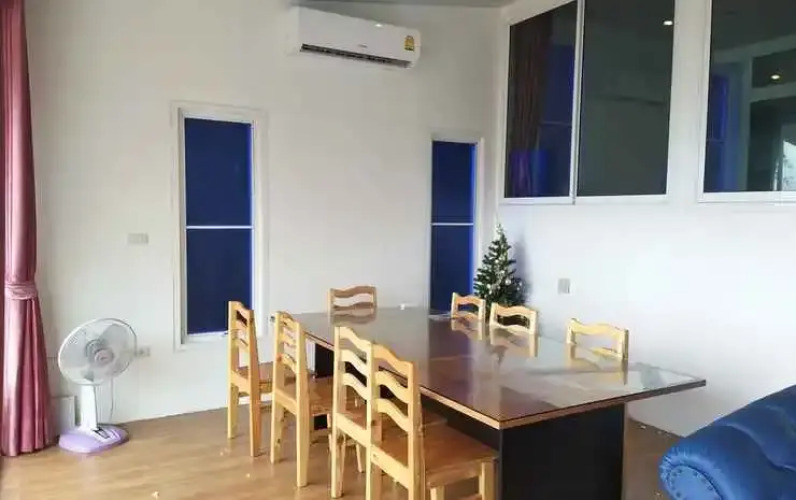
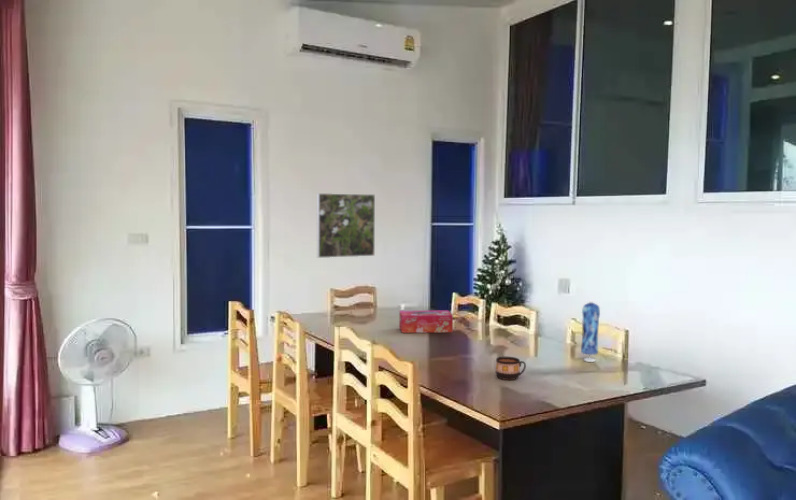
+ tissue box (425, 321)
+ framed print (346, 225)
+ cup (508, 368)
+ dress (590, 331)
